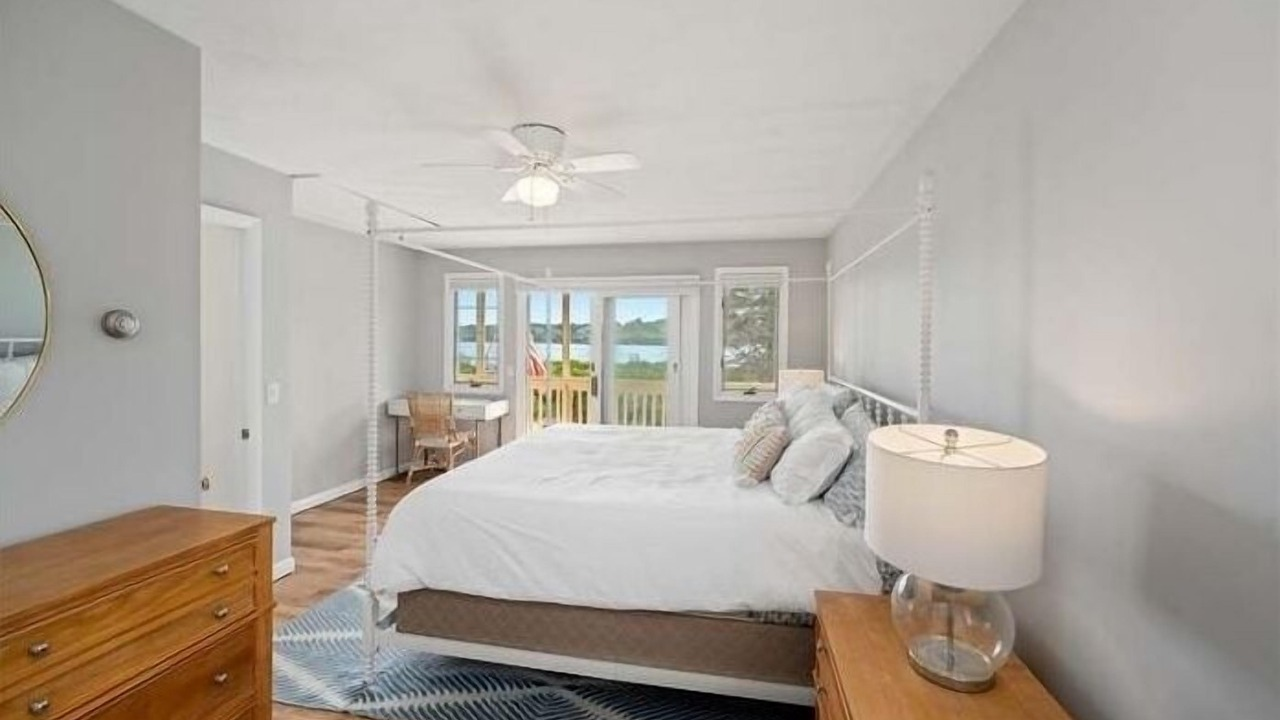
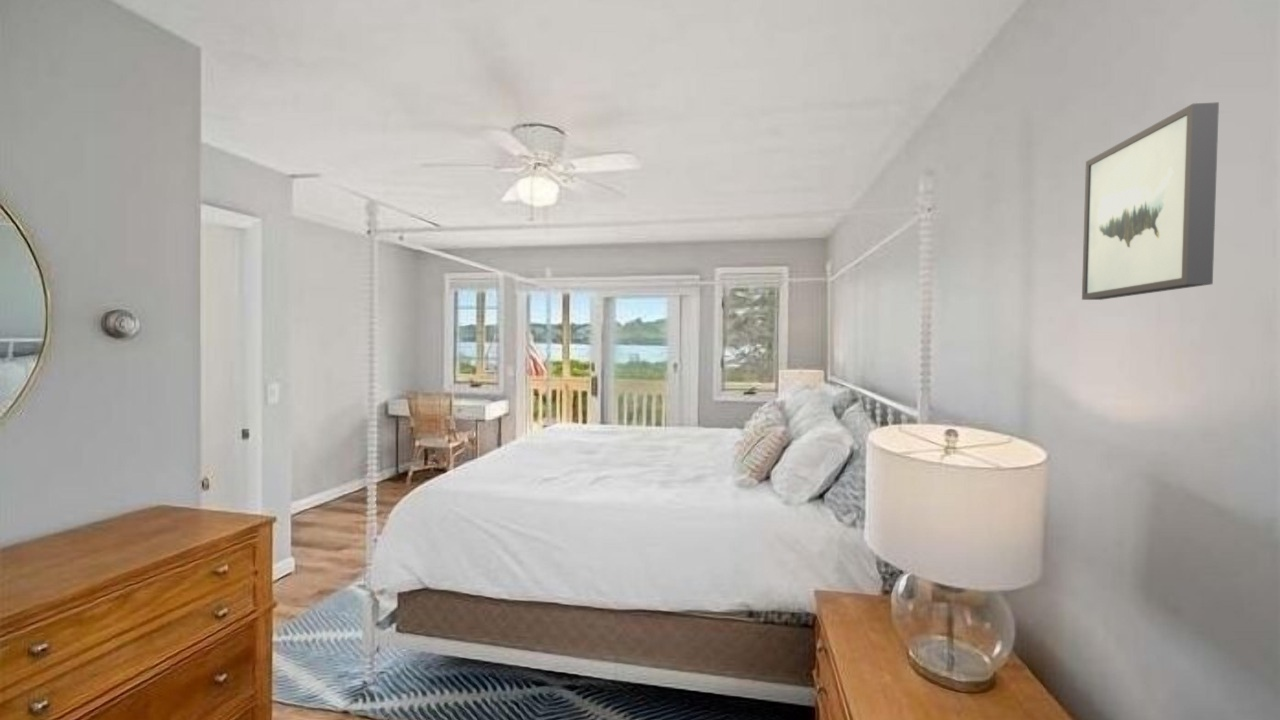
+ wall art (1140, 214)
